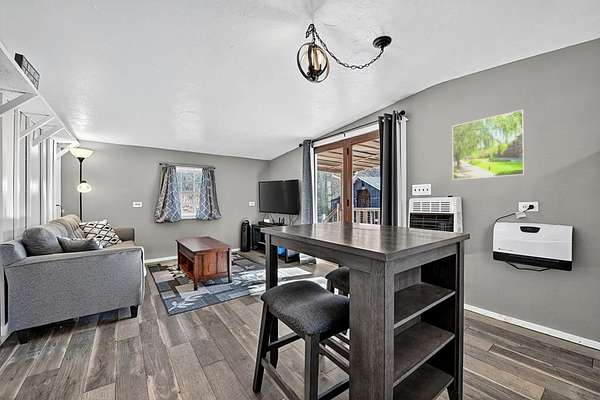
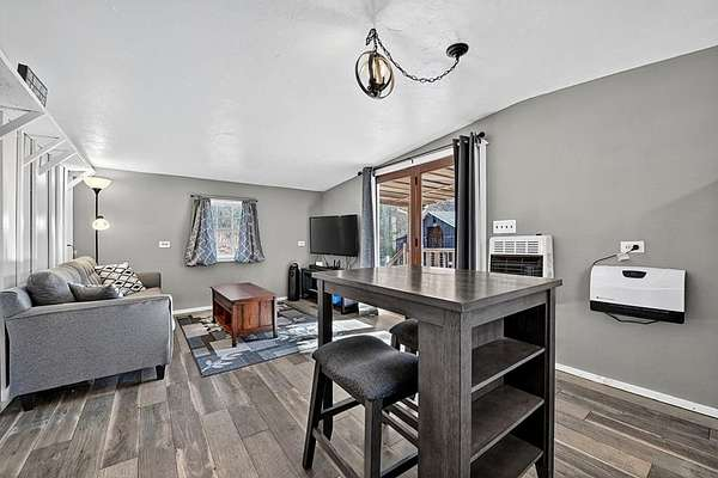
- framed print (485, 148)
